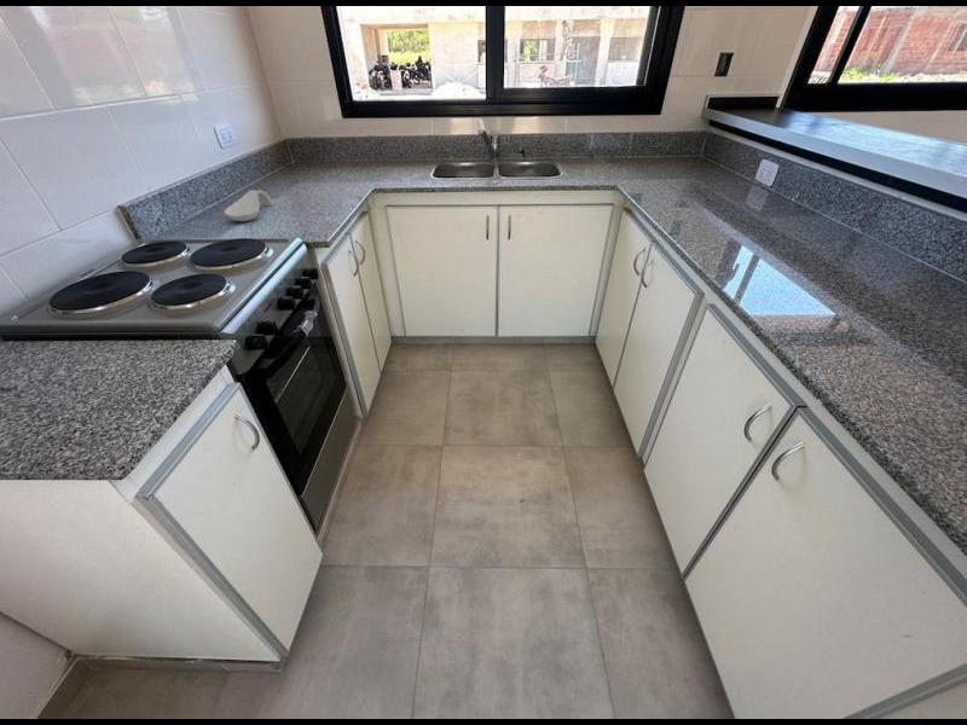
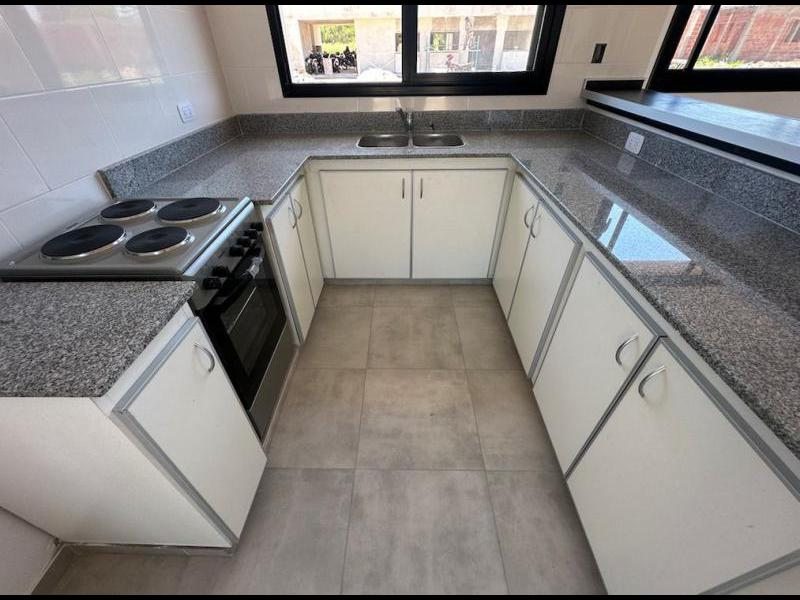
- spoon rest (249, 204)
